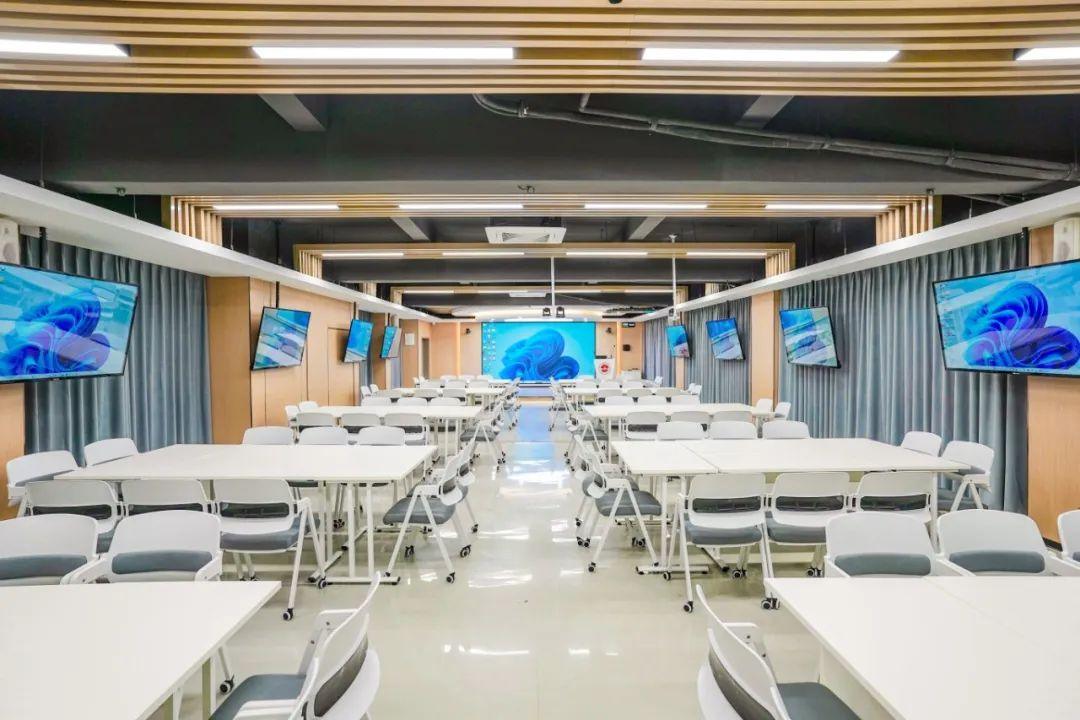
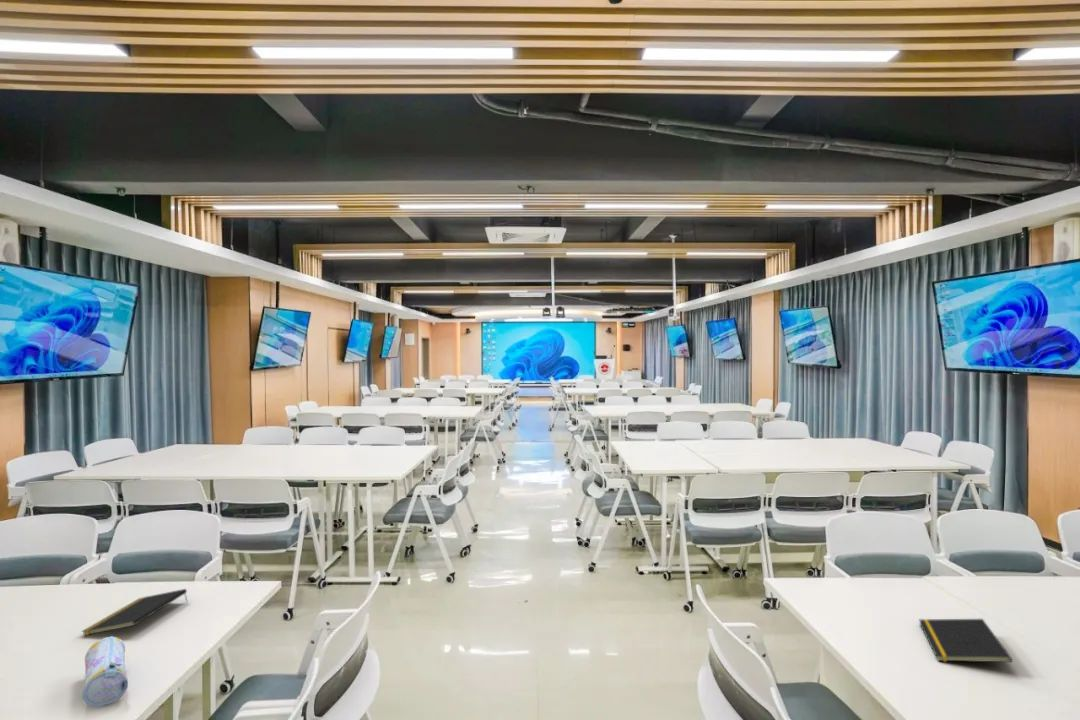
+ notepad (137, 610)
+ pencil case (105, 669)
+ notepad (961, 639)
